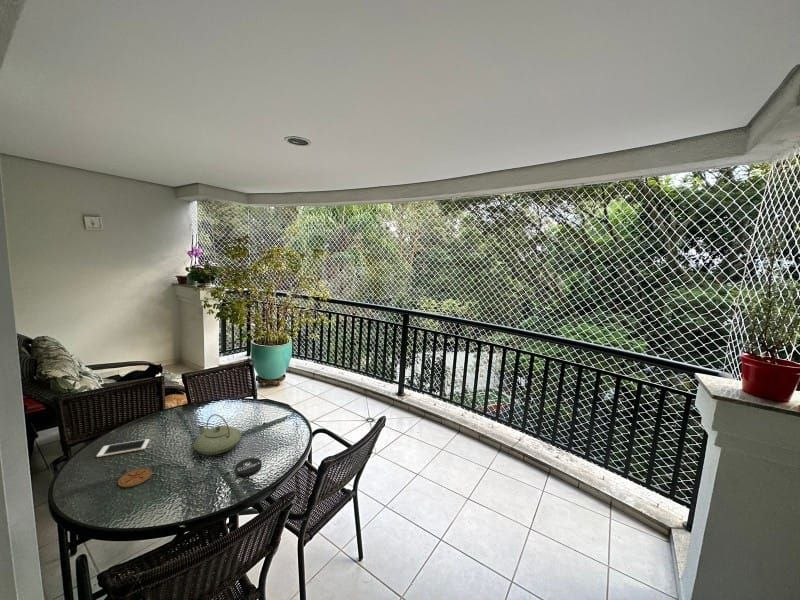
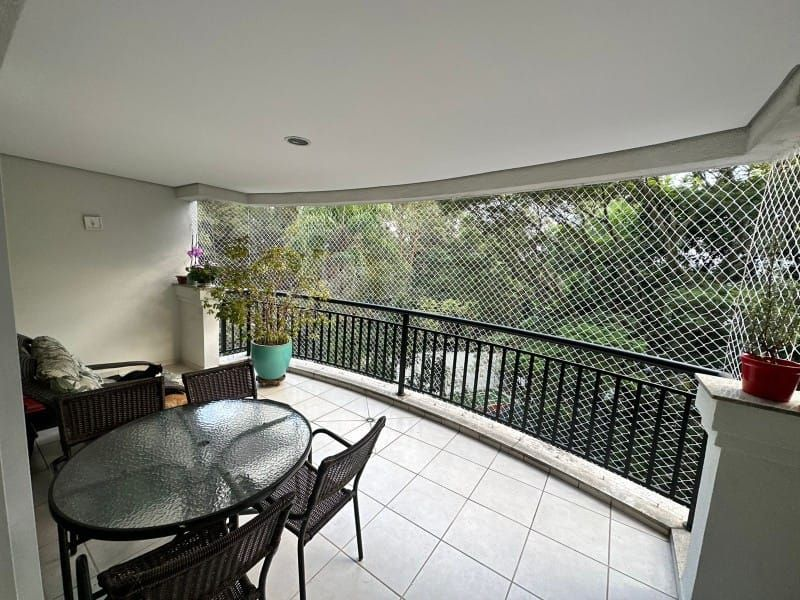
- coaster (135, 477)
- coaster (248, 466)
- teapot (216, 430)
- cell phone (124, 447)
